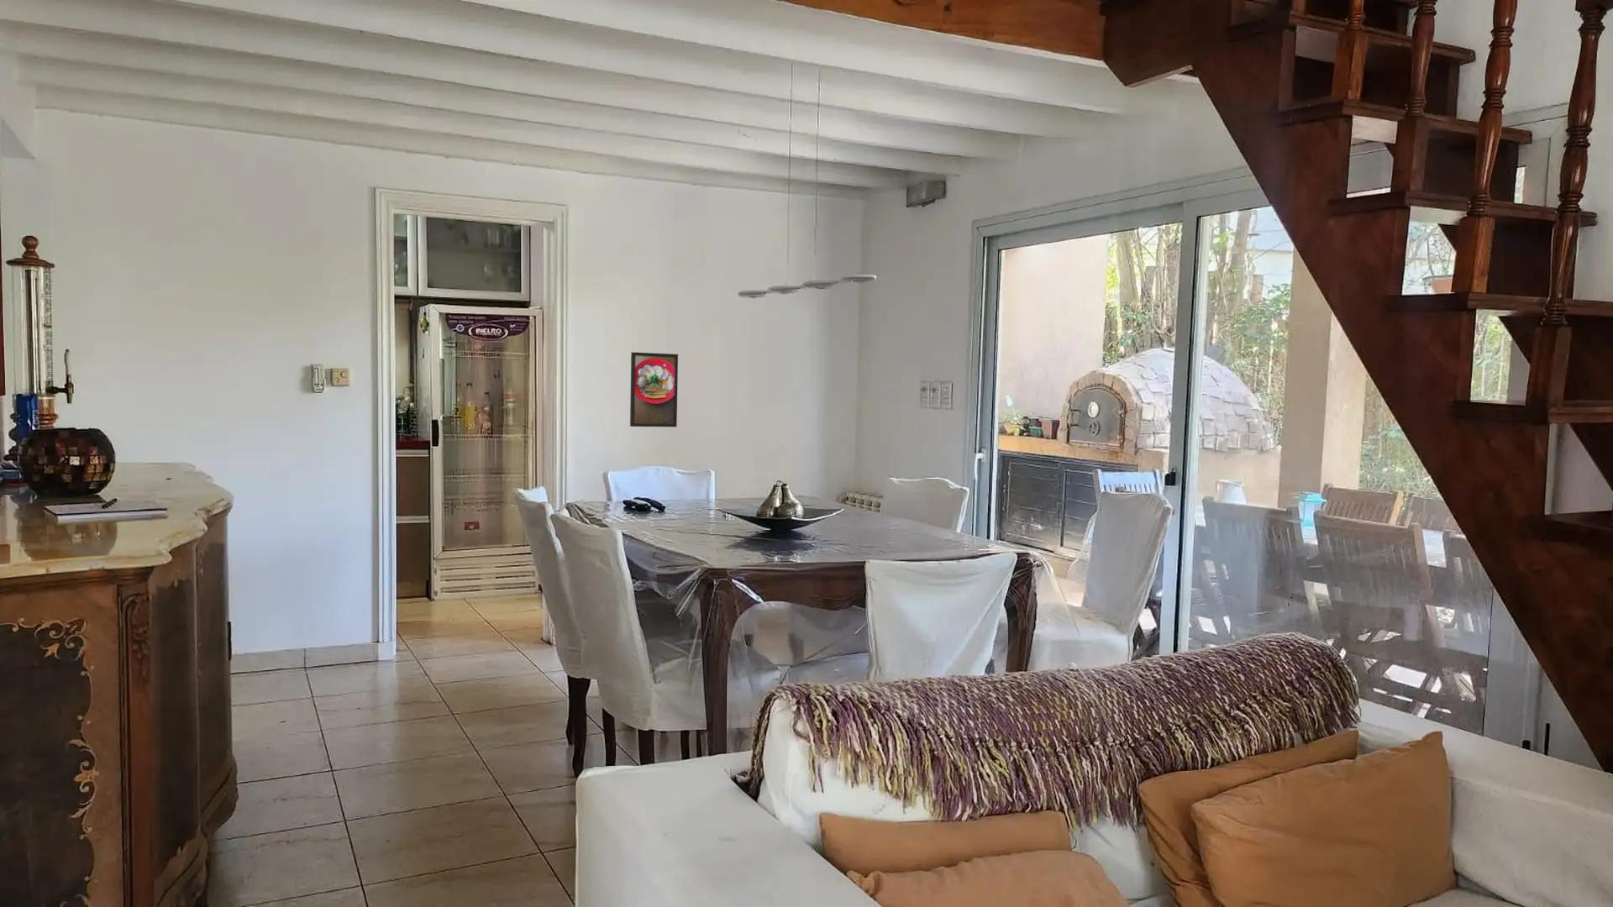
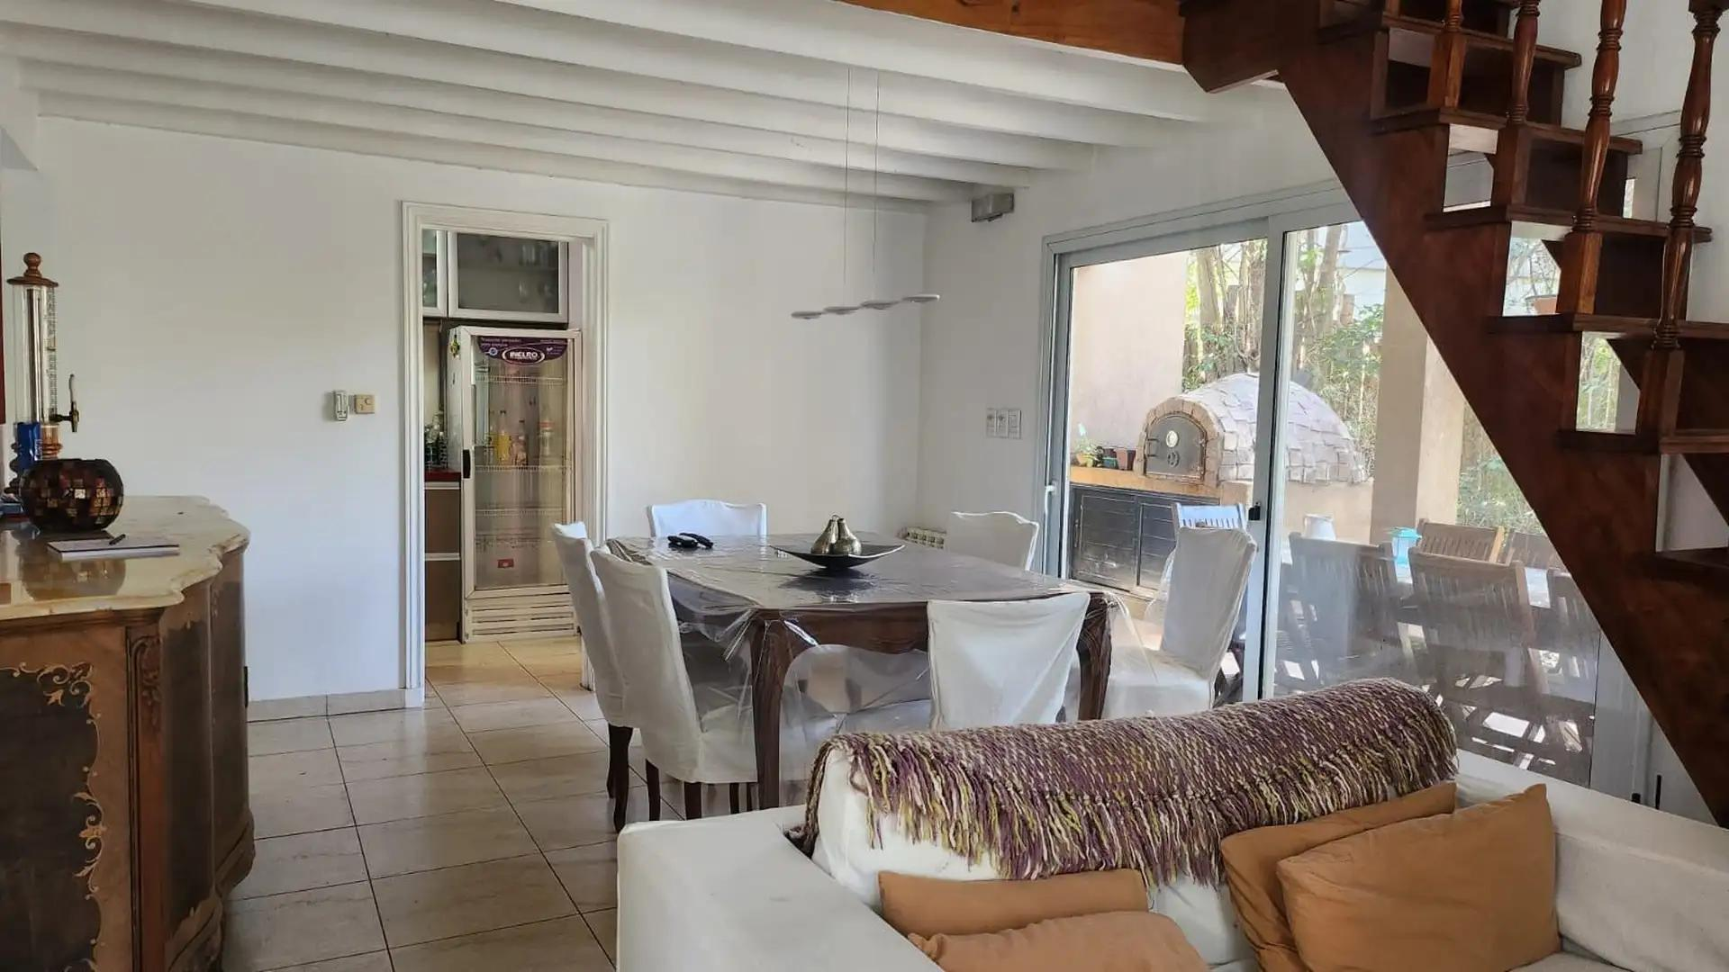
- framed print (654, 390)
